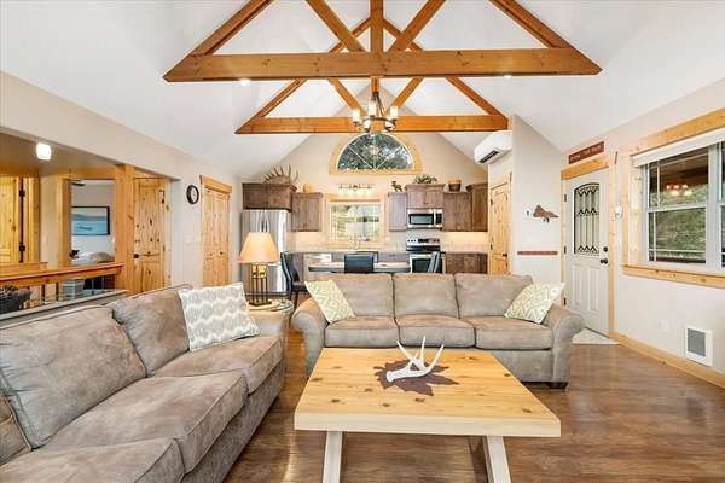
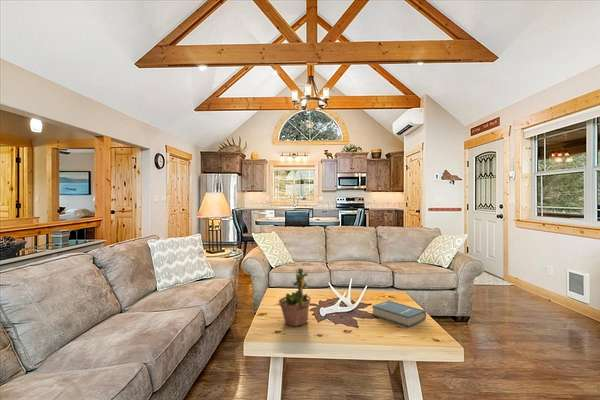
+ potted plant (293, 292)
+ hardback book (398, 312)
